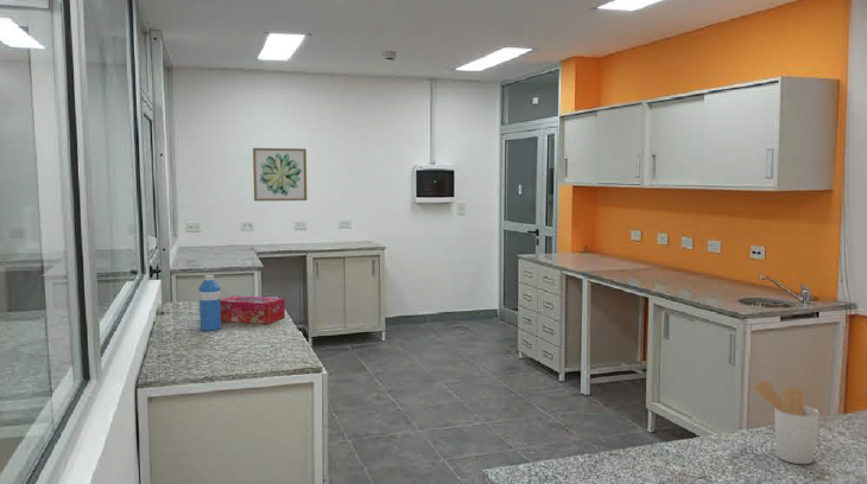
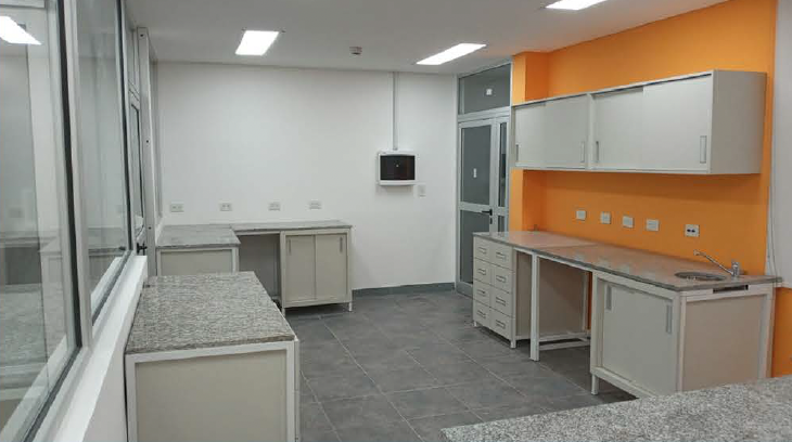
- water bottle (209, 301)
- tissue box (251, 308)
- wall art (280, 174)
- utensil holder (784, 419)
